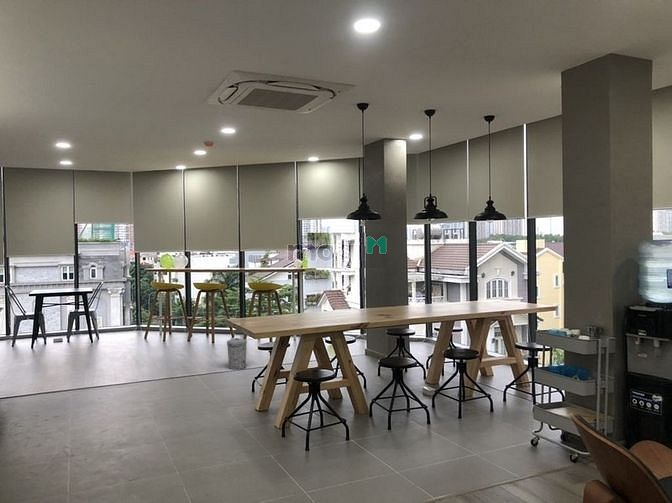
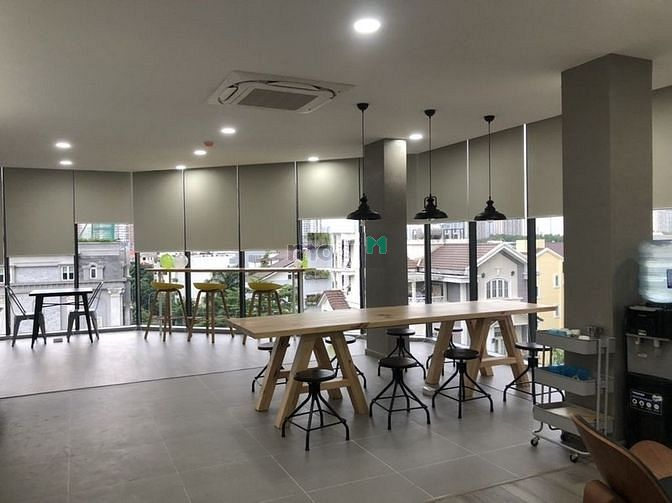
- trash can (237, 352)
